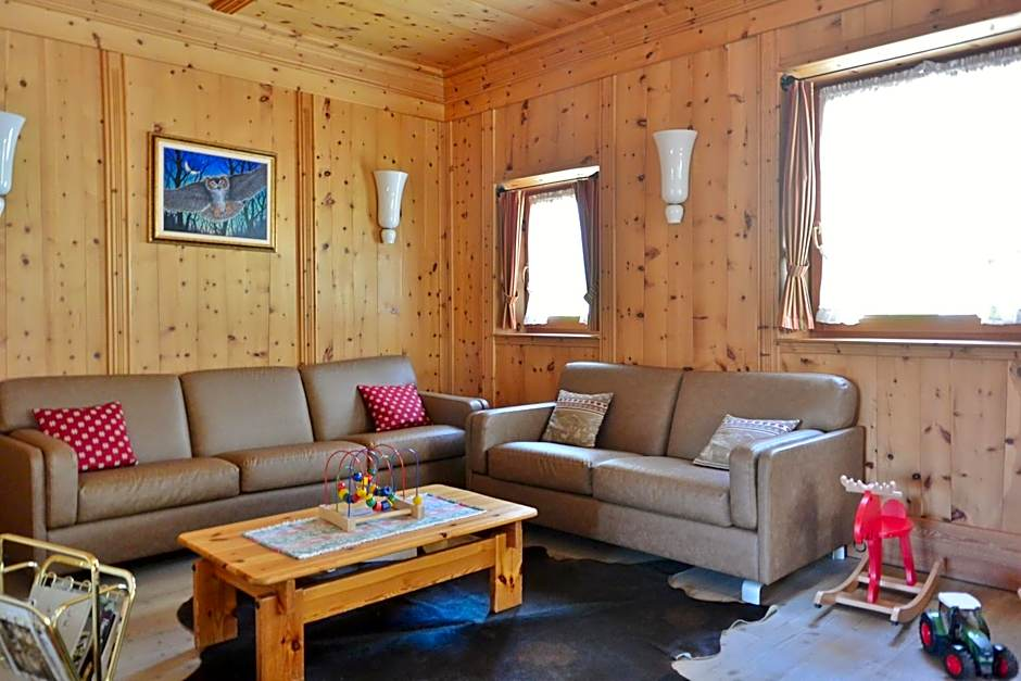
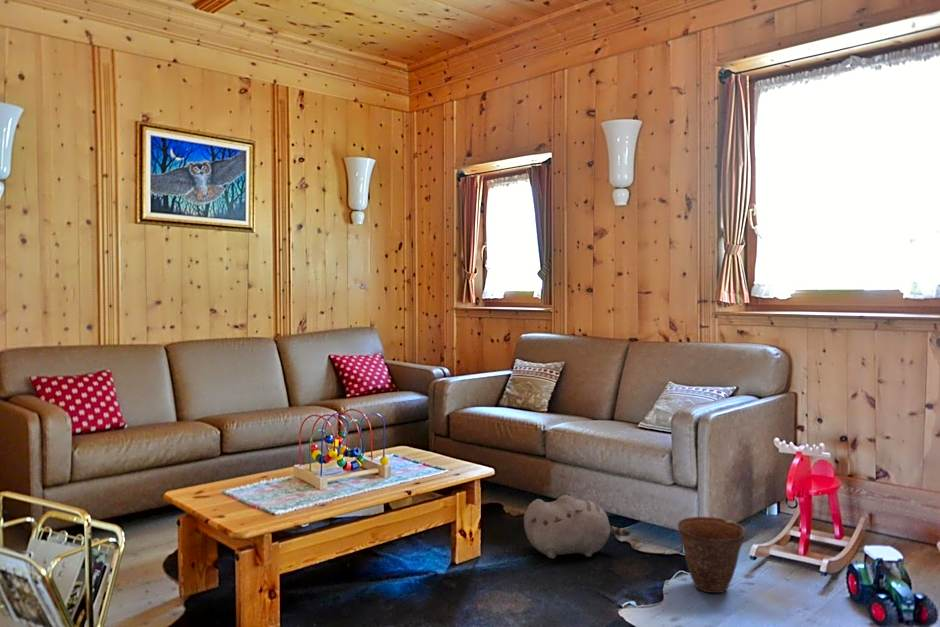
+ plush toy (575, 522)
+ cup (710, 557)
